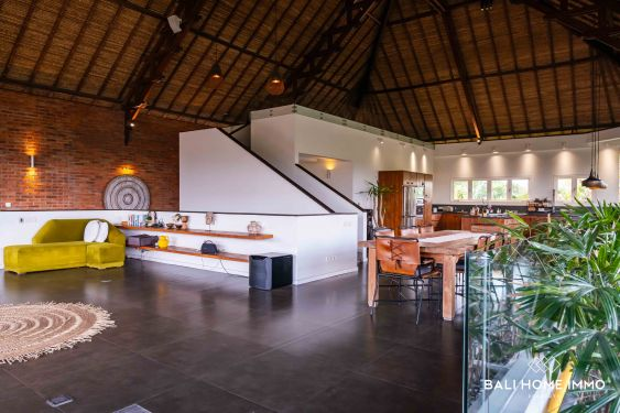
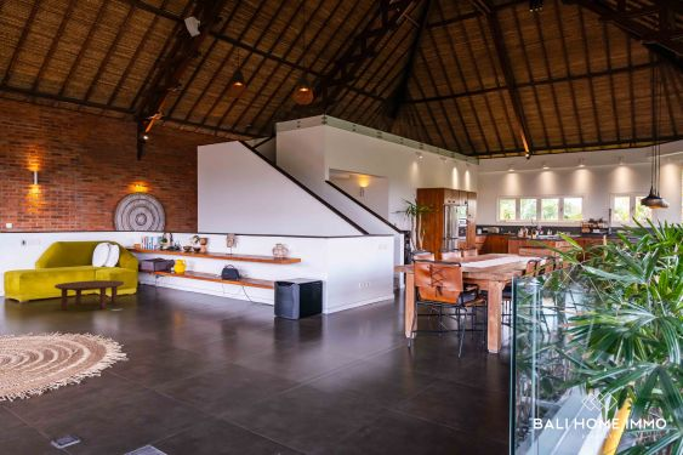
+ coffee table (90, 289)
